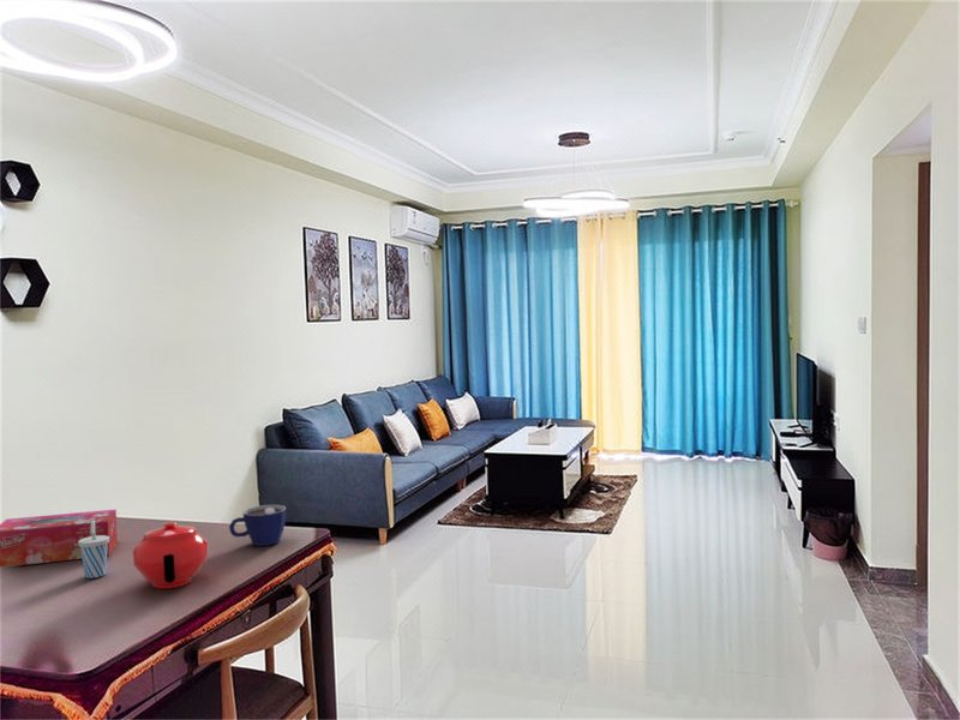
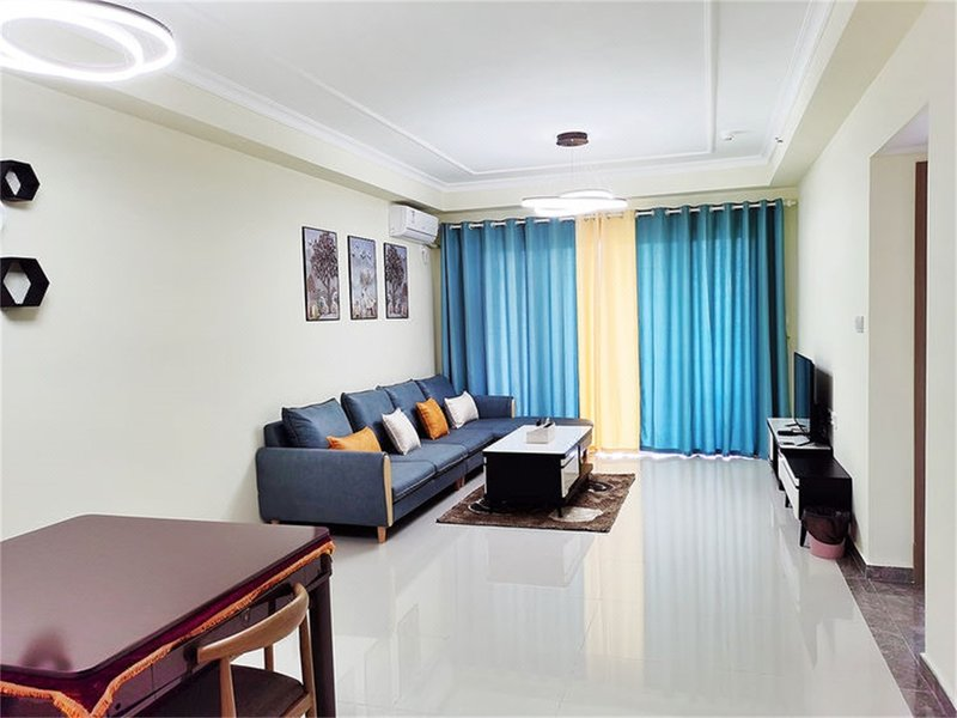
- cup (257, 526)
- tissue box (56, 536)
- cup (94, 547)
- teapot (170, 552)
